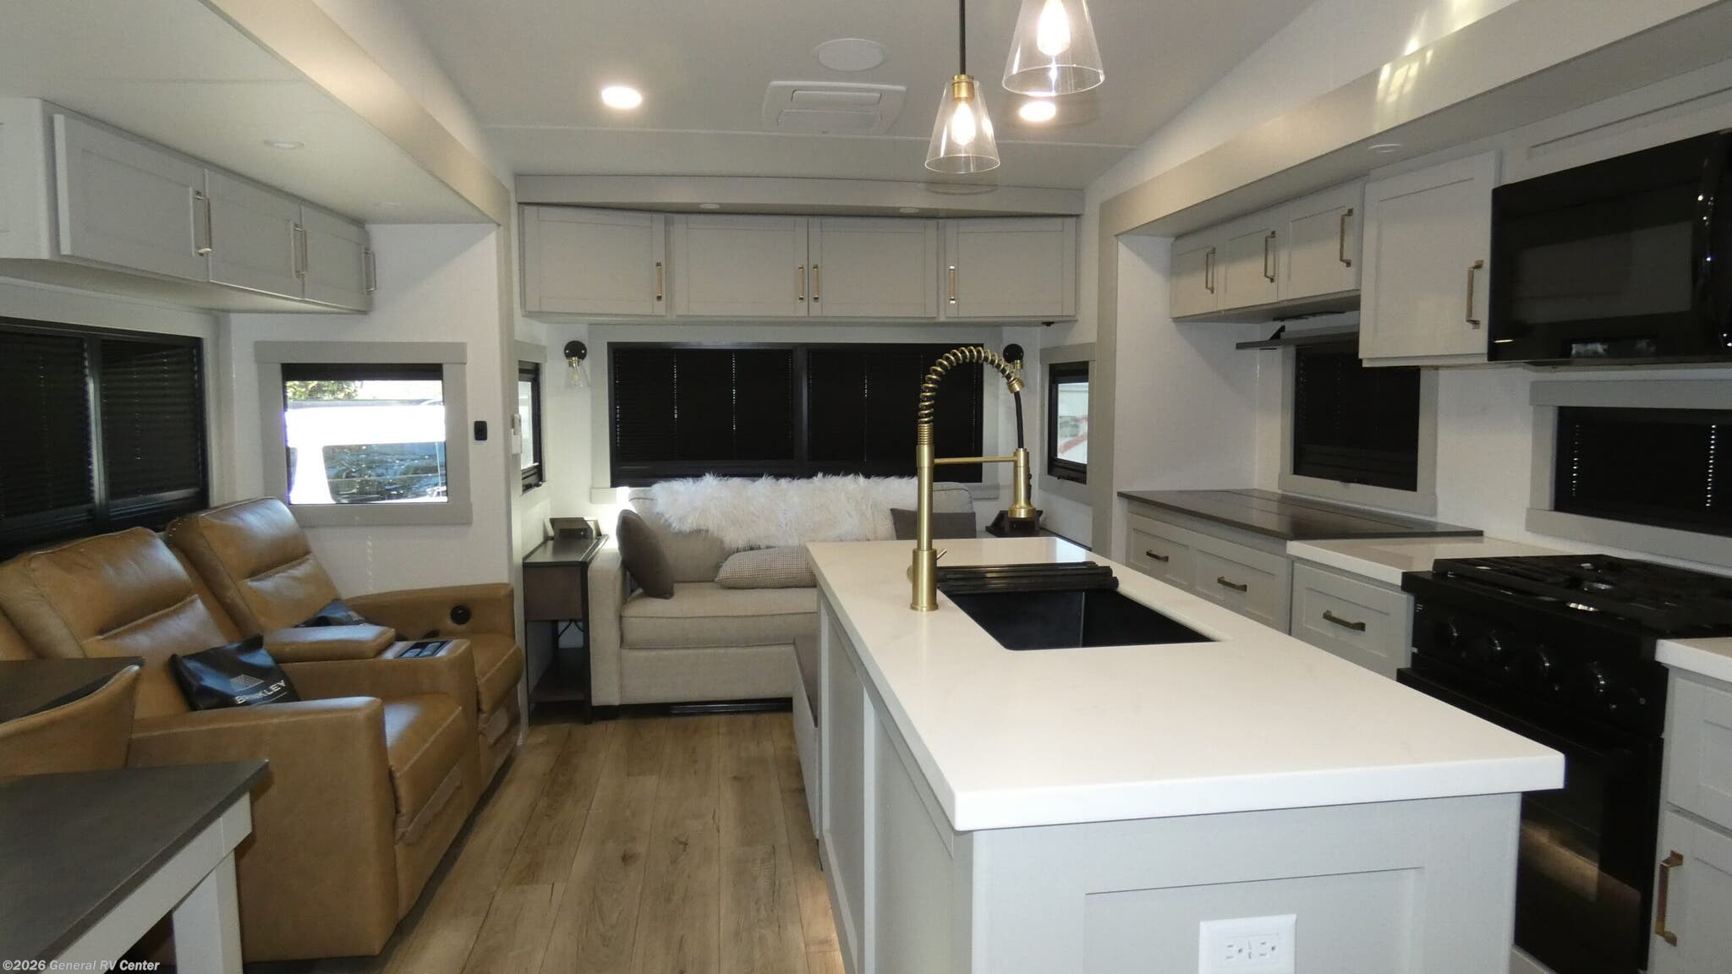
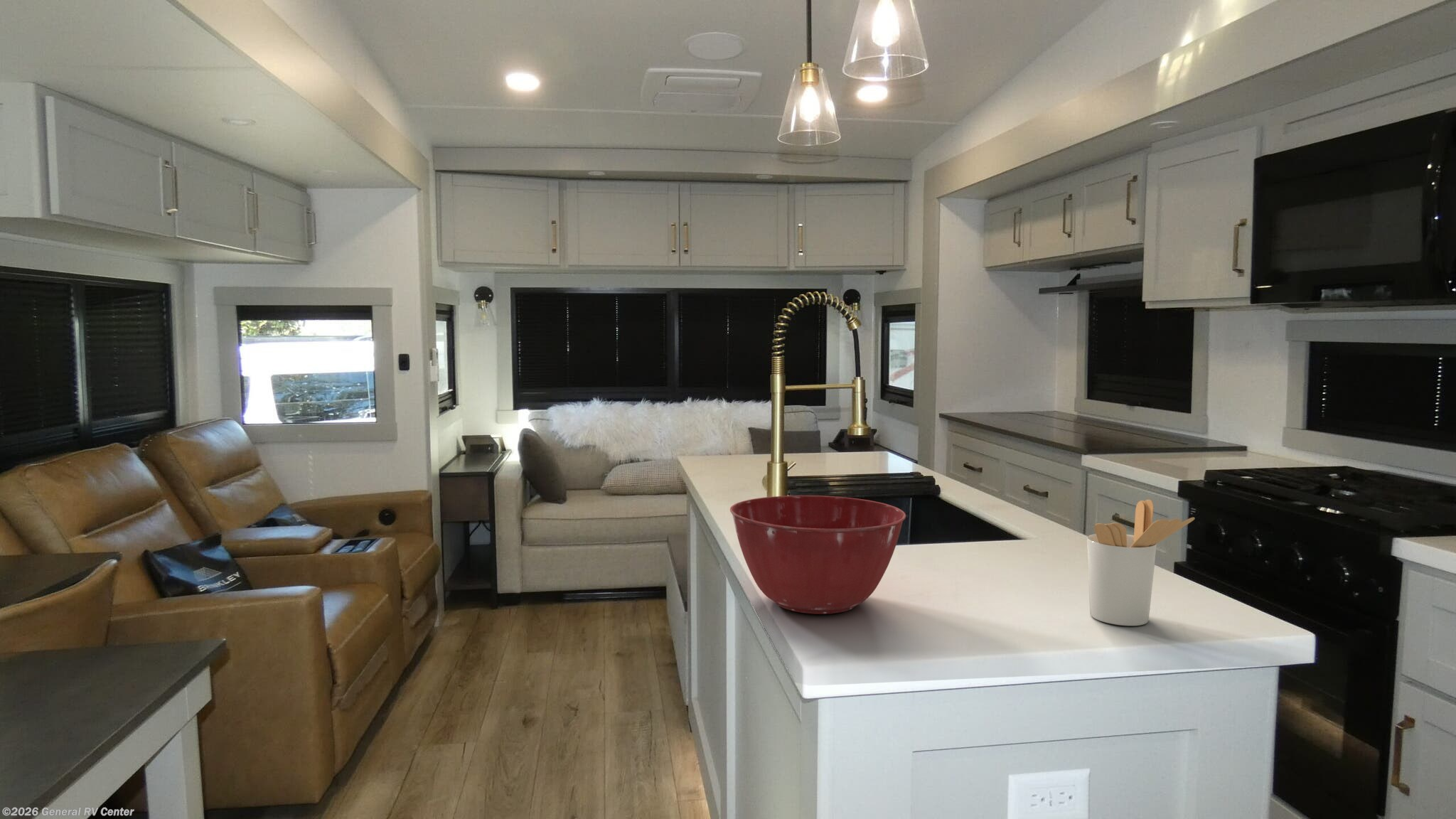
+ utensil holder (1136, 563)
+ mixing bowl (816, 555)
